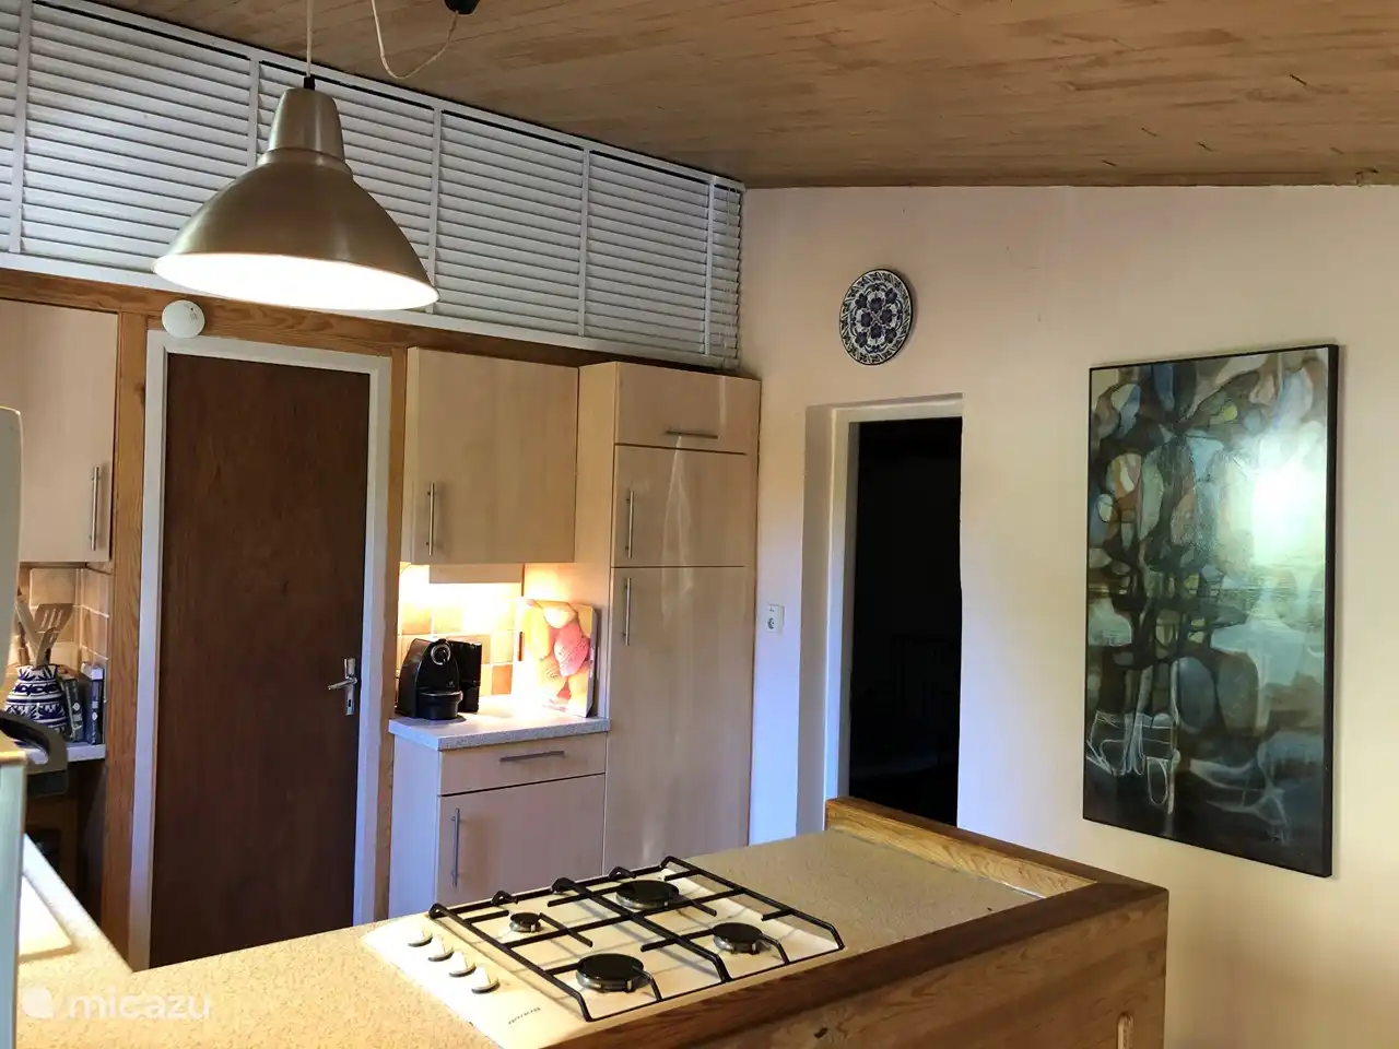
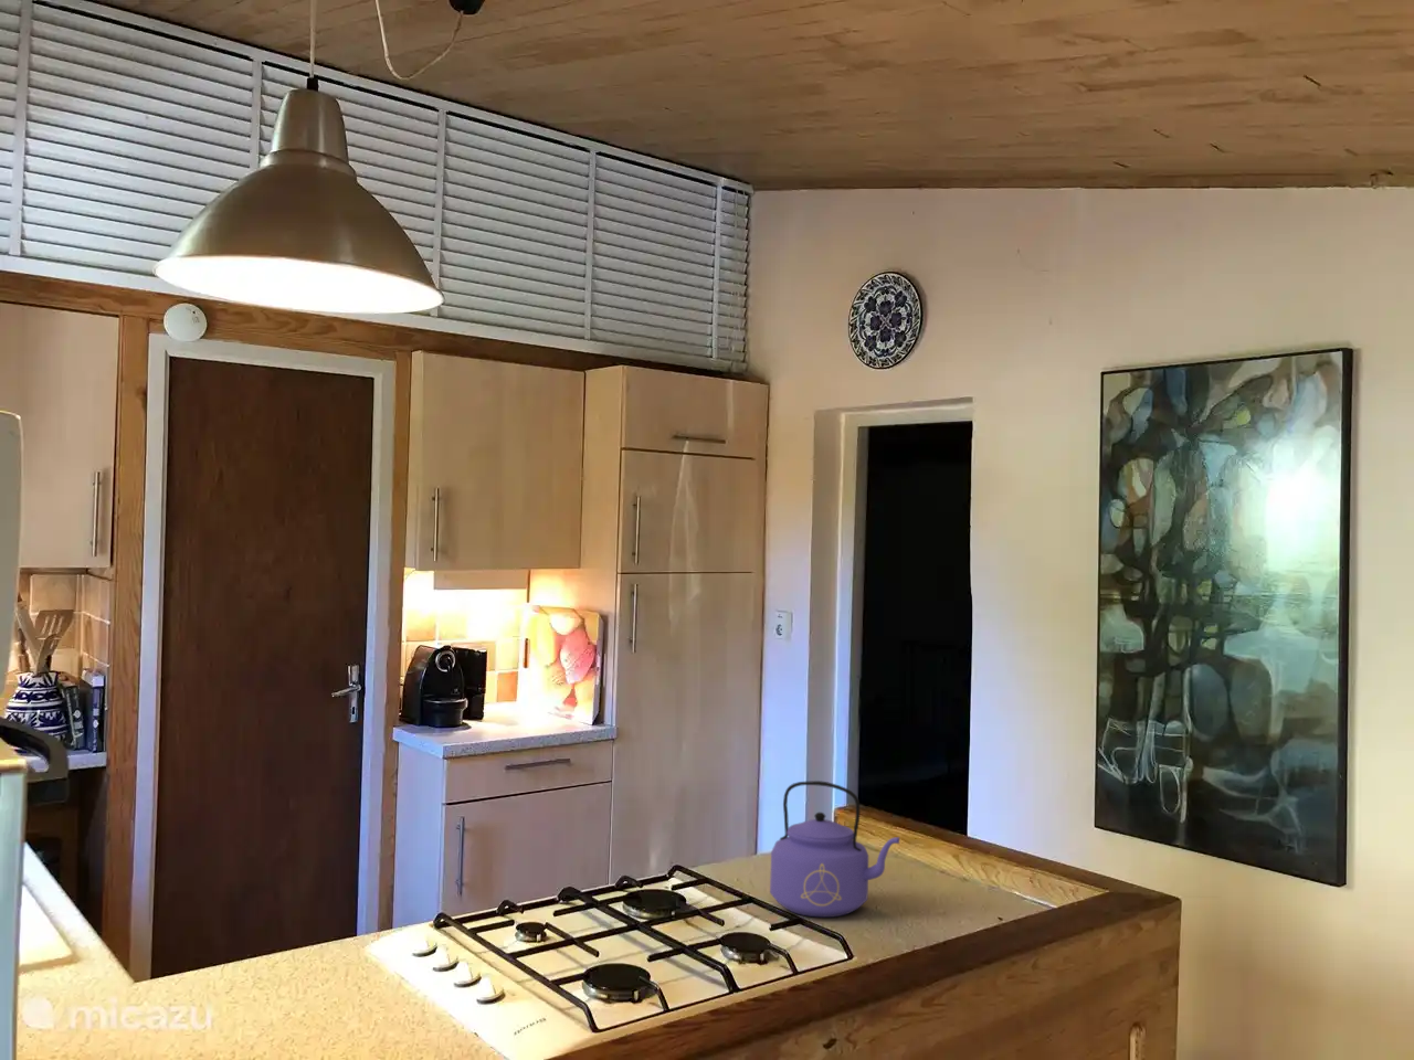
+ kettle (835, 846)
